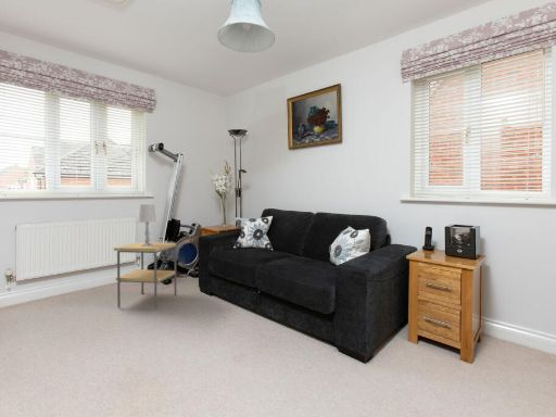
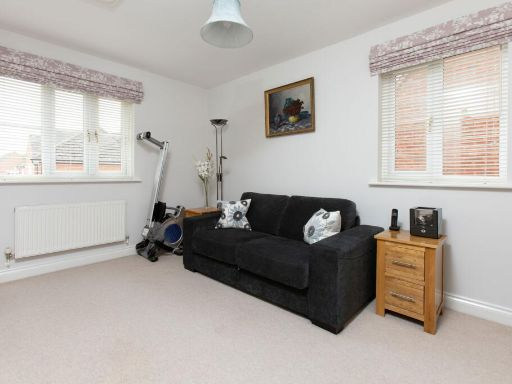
- table lamp (147, 224)
- side table (147, 273)
